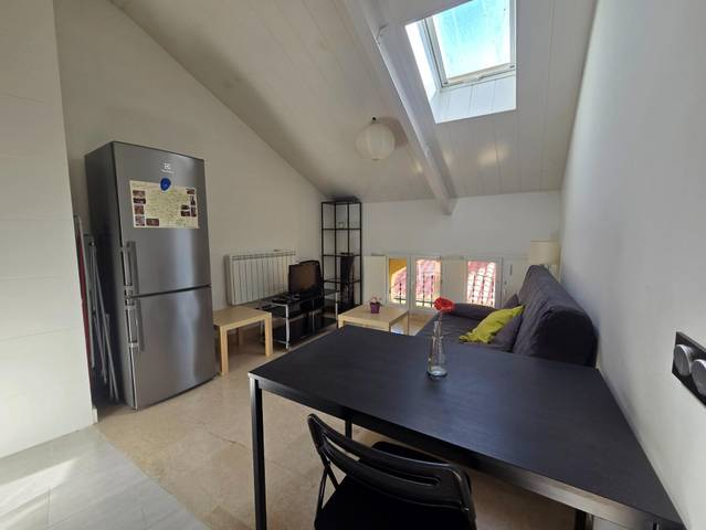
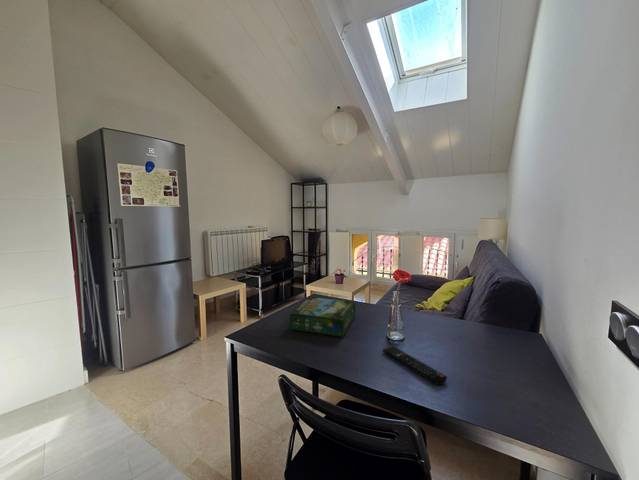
+ board game (324, 315)
+ remote control (412, 364)
